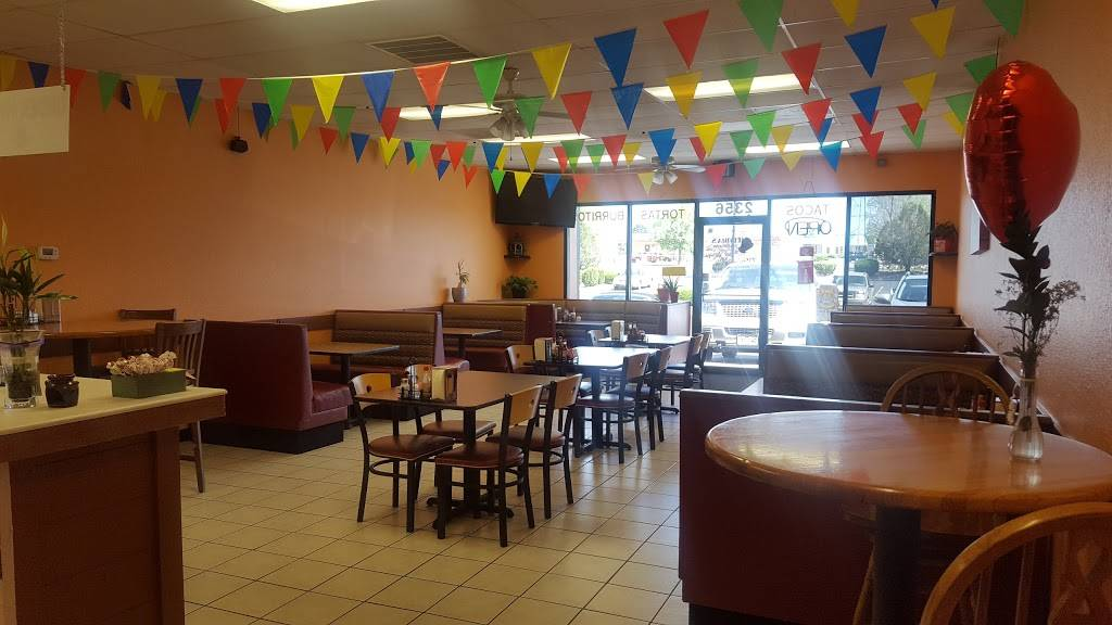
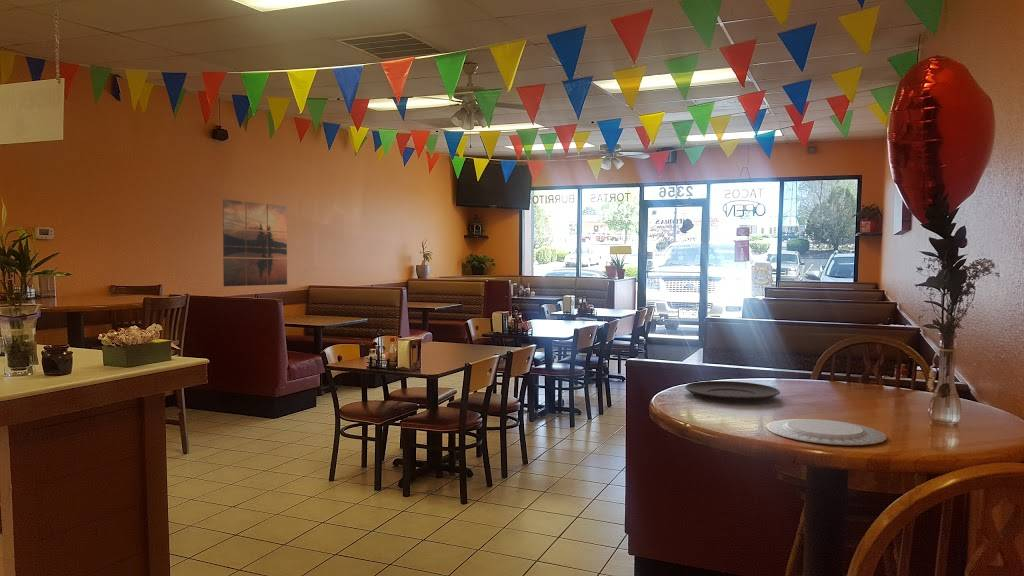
+ plate (731, 391)
+ chinaware (824, 428)
+ wall art (256, 244)
